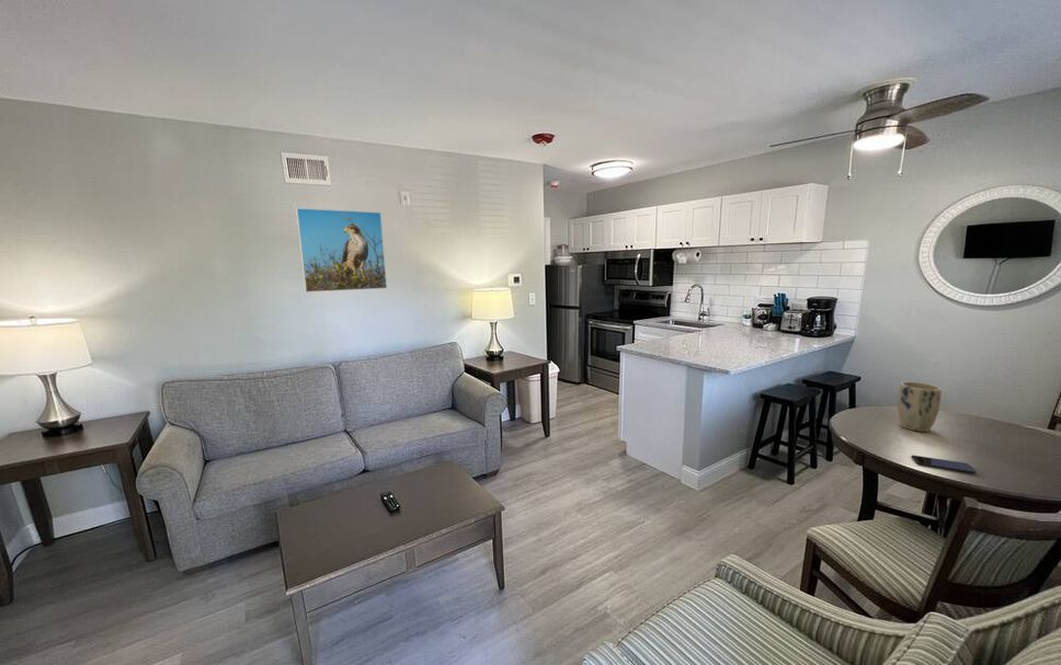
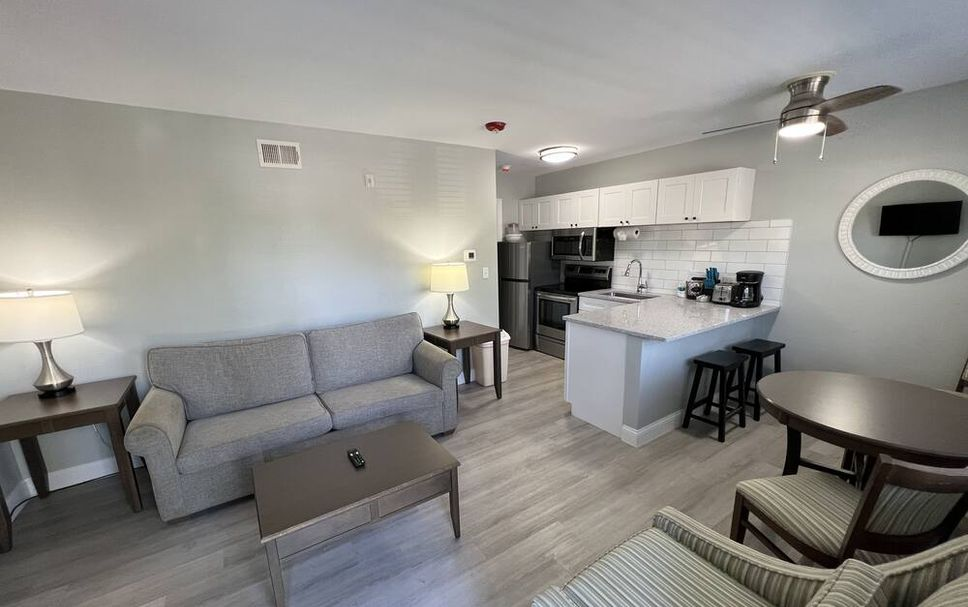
- smartphone (942, 463)
- plant pot (917, 406)
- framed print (344, 251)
